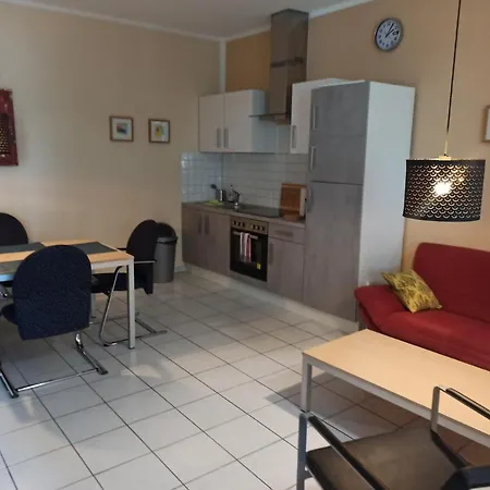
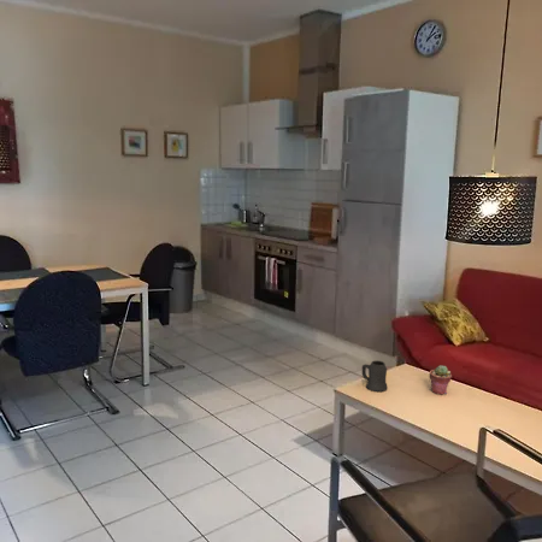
+ mug (375, 373)
+ potted succulent (440, 378)
